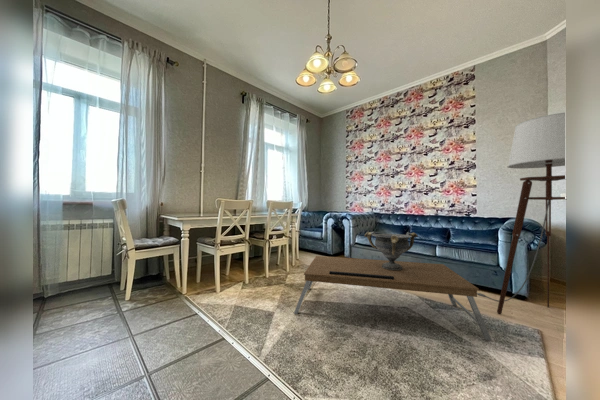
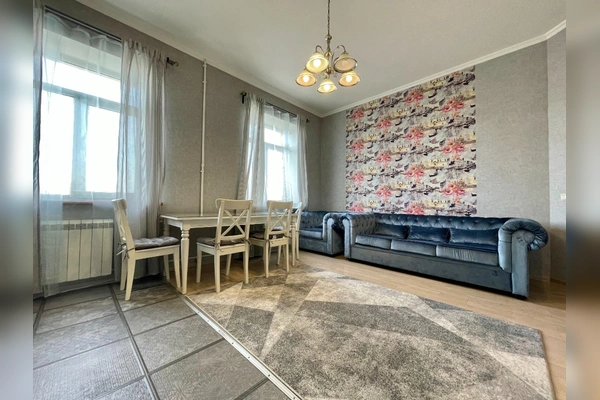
- floor lamp (524, 216)
- decorative bowl (388, 247)
- coffee table (378, 287)
